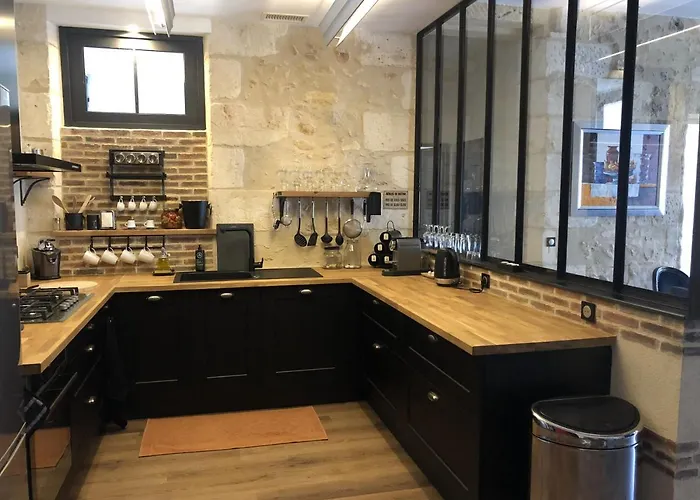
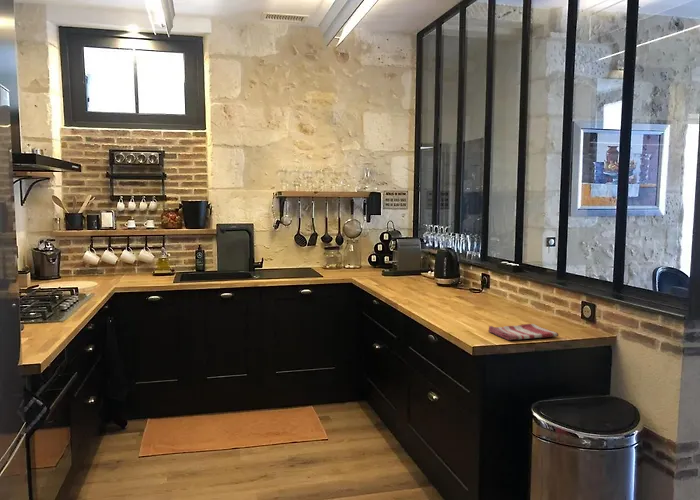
+ dish towel (522, 331)
